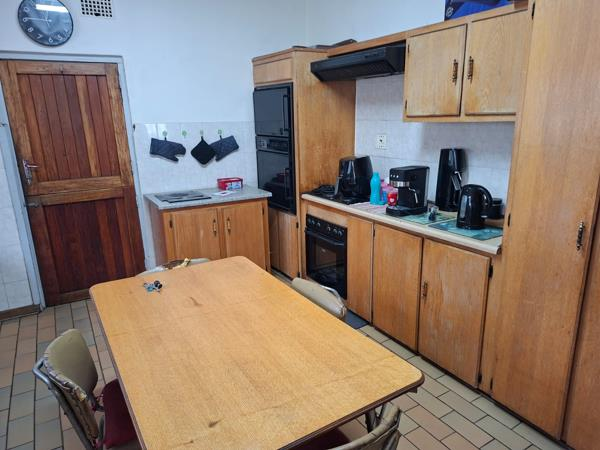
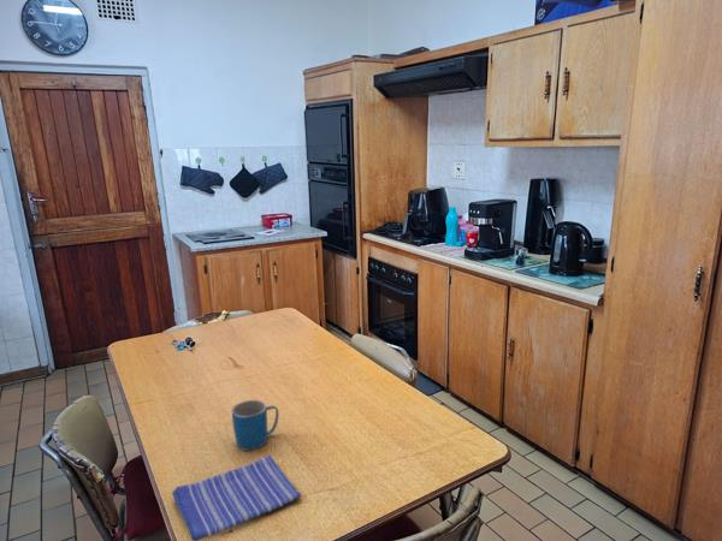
+ mug (256, 422)
+ dish towel (236, 492)
